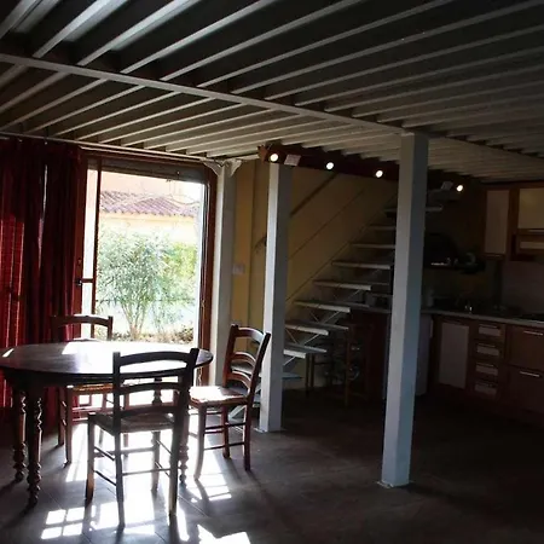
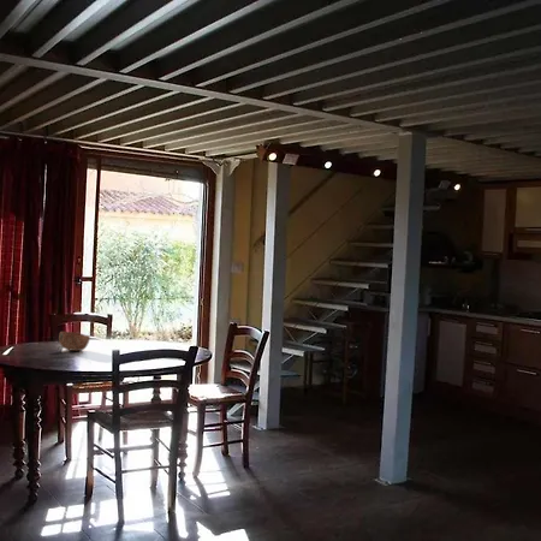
+ bowl (73, 340)
